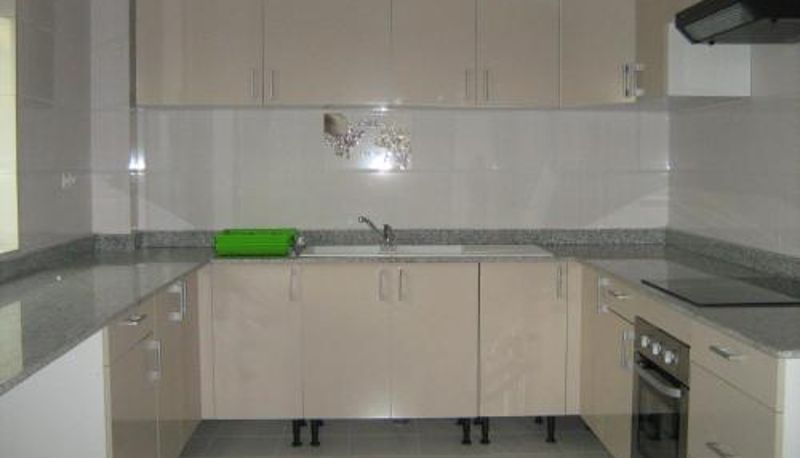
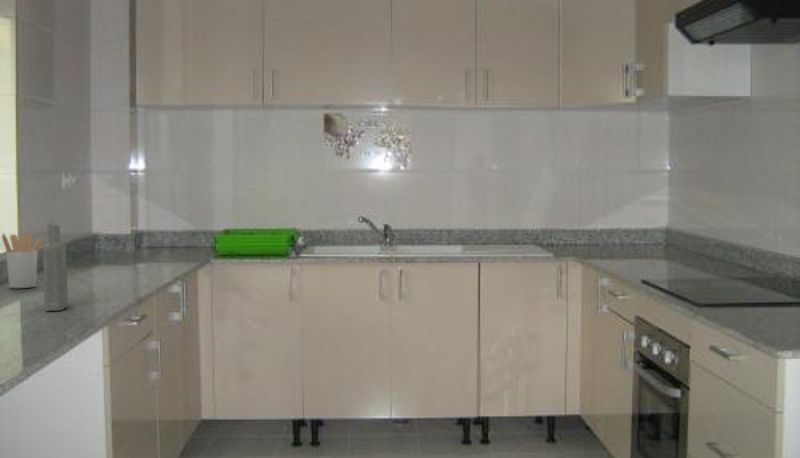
+ bottle (55, 265)
+ utensil holder (21, 259)
